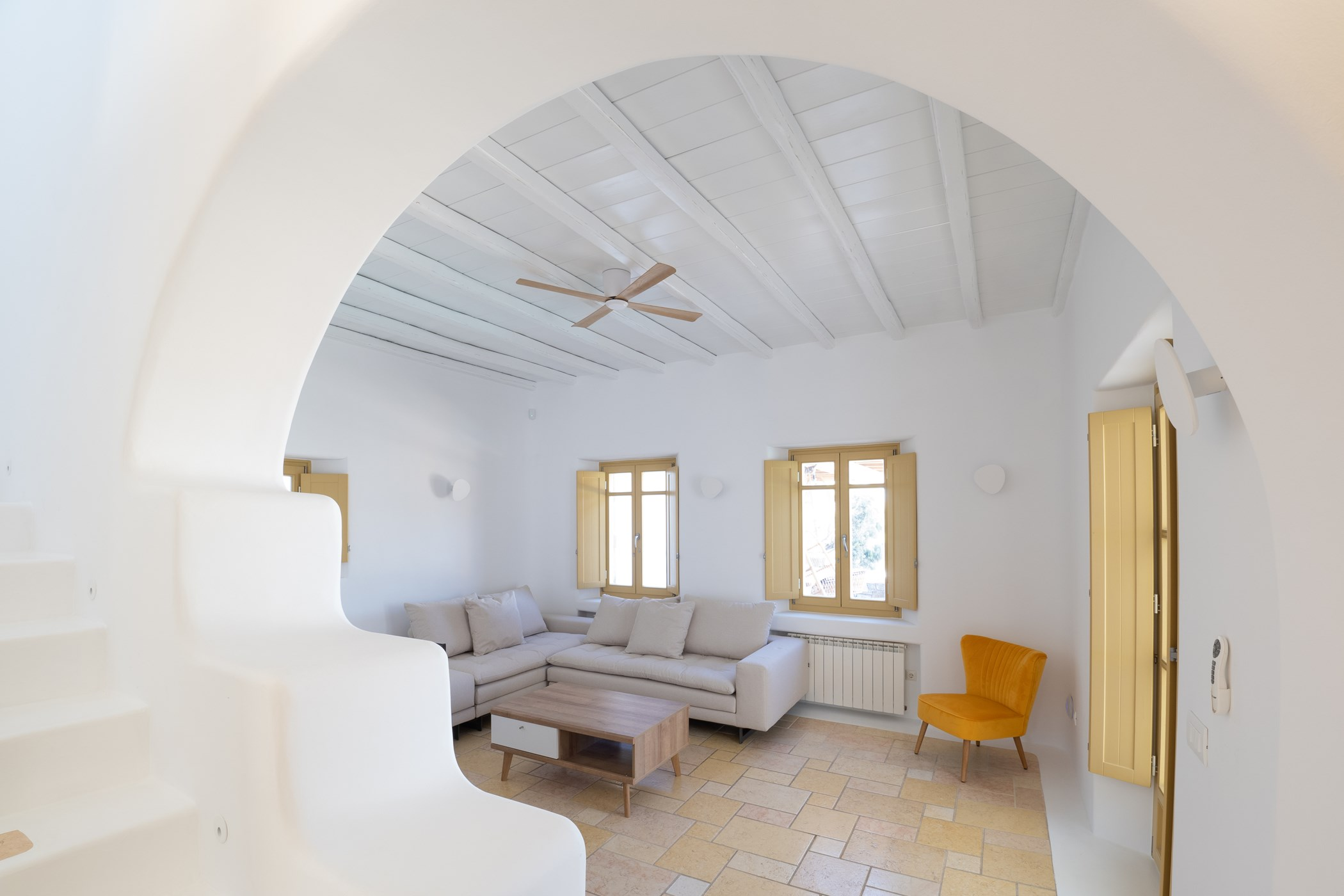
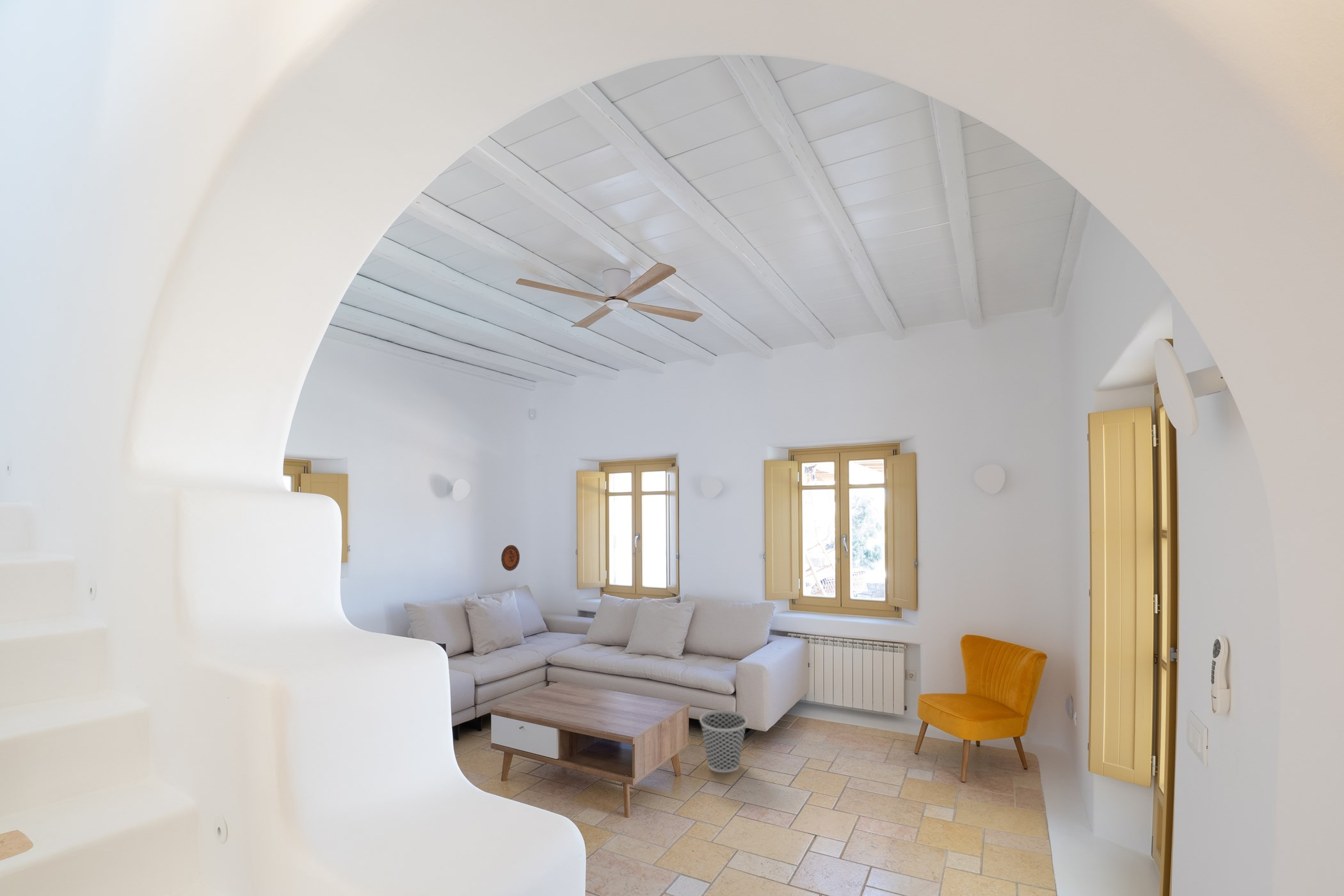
+ wastebasket (723, 742)
+ decorative plate (510, 557)
